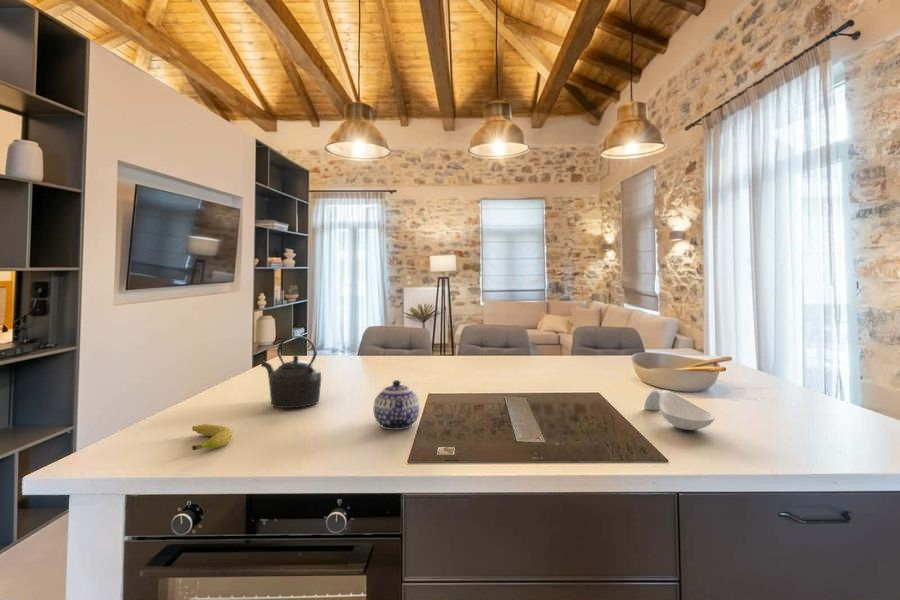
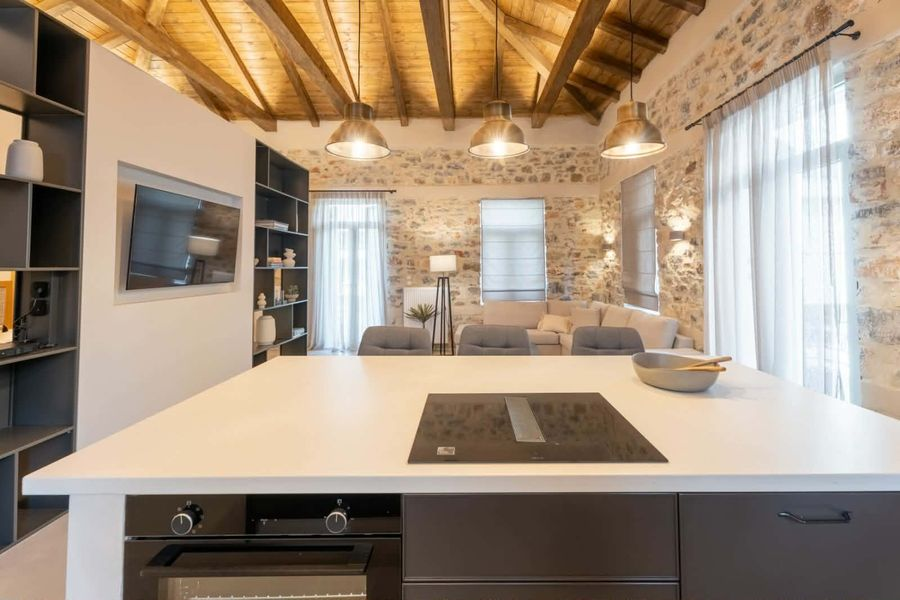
- kettle (287, 368)
- fruit (206, 435)
- spoon rest (673, 407)
- teapot (396, 403)
